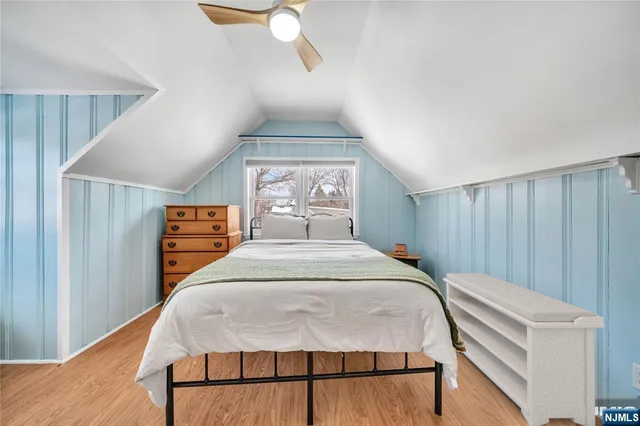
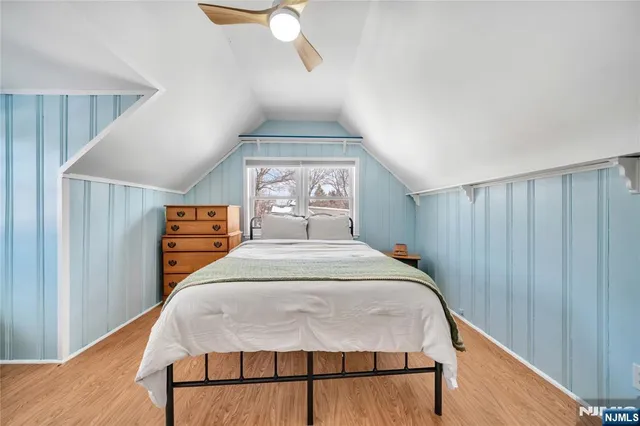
- bench (502, 331)
